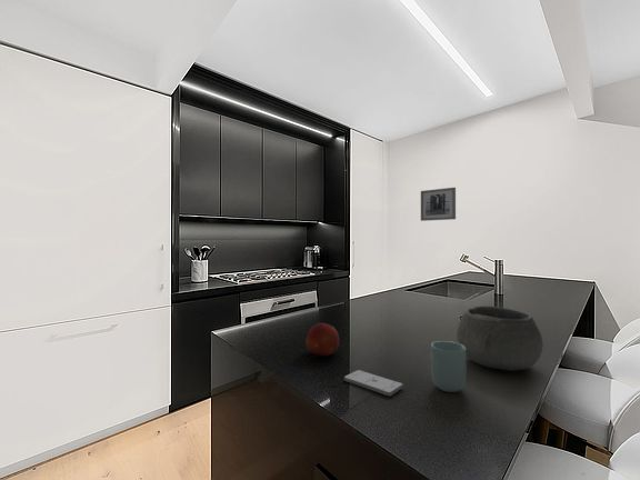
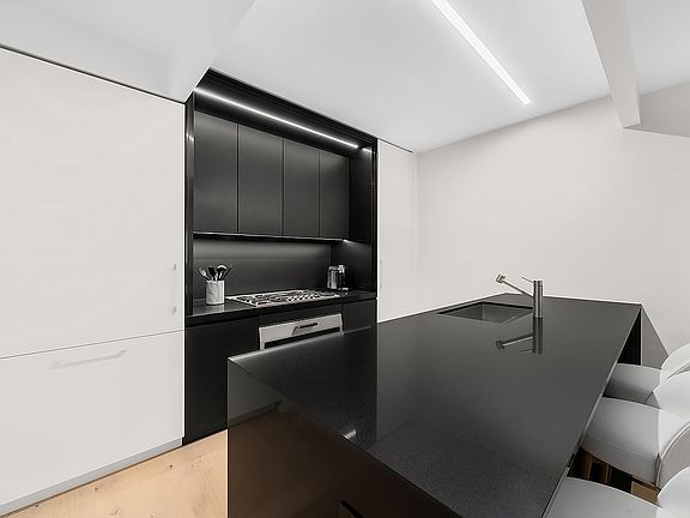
- bowl (497, 337)
- wall art (437, 204)
- smartphone (372, 381)
- fruit (322, 338)
- cup (448, 367)
